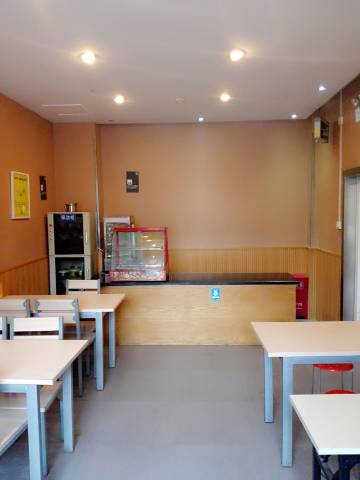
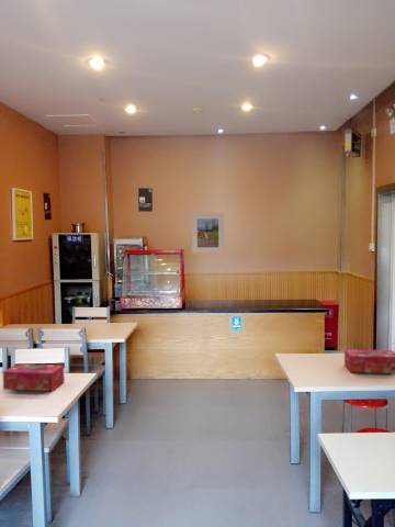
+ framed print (207, 233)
+ tissue box (34, 377)
+ tissue box (371, 360)
